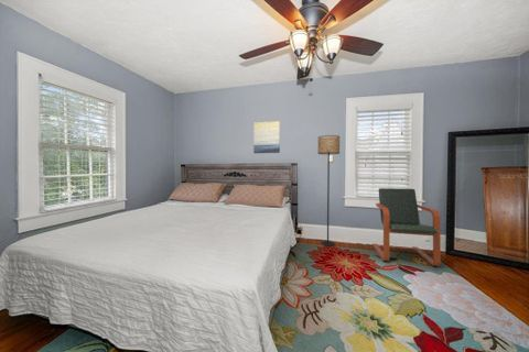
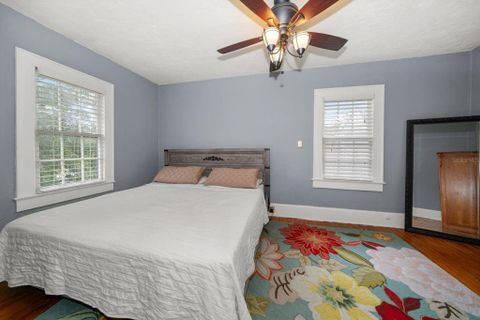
- wall art (266, 138)
- armchair (403, 222)
- floor lamp (327, 190)
